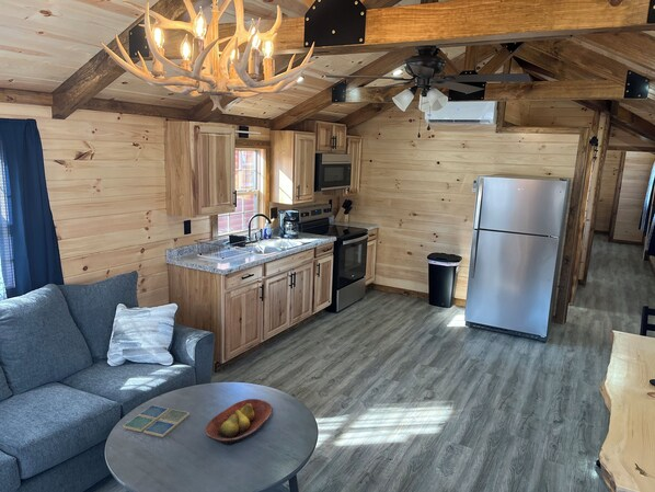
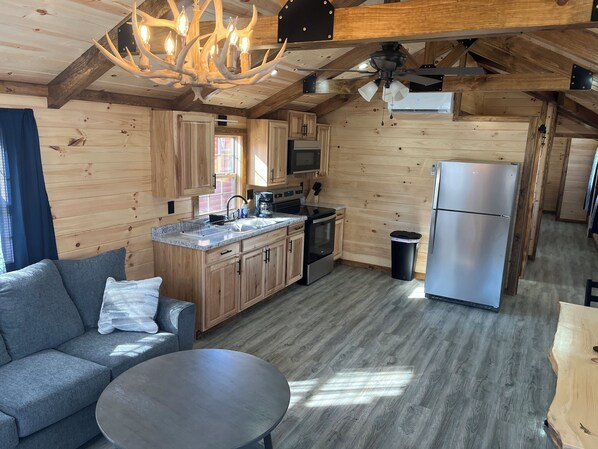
- fruit bowl (240, 419)
- drink coaster (157, 419)
